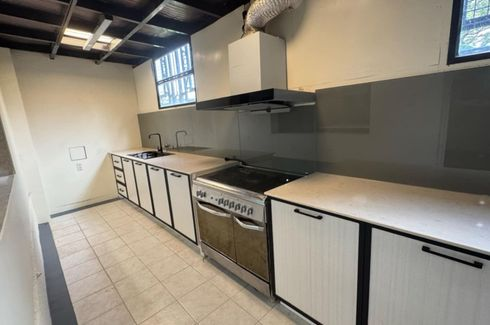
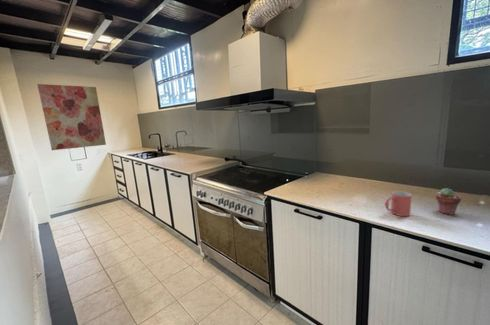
+ mug (397, 204)
+ wall art (74, 117)
+ potted succulent (447, 200)
